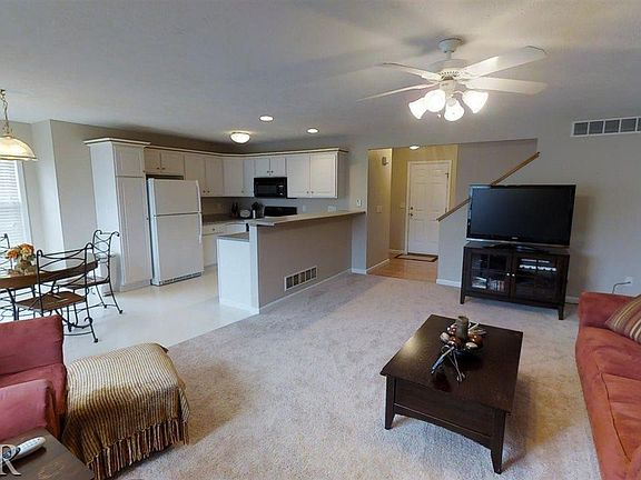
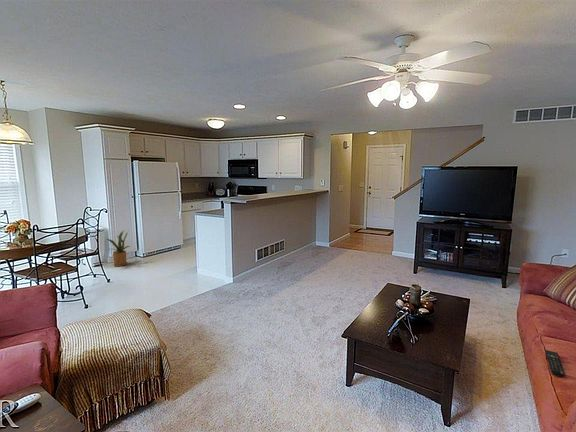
+ remote control (554, 363)
+ house plant (117, 248)
